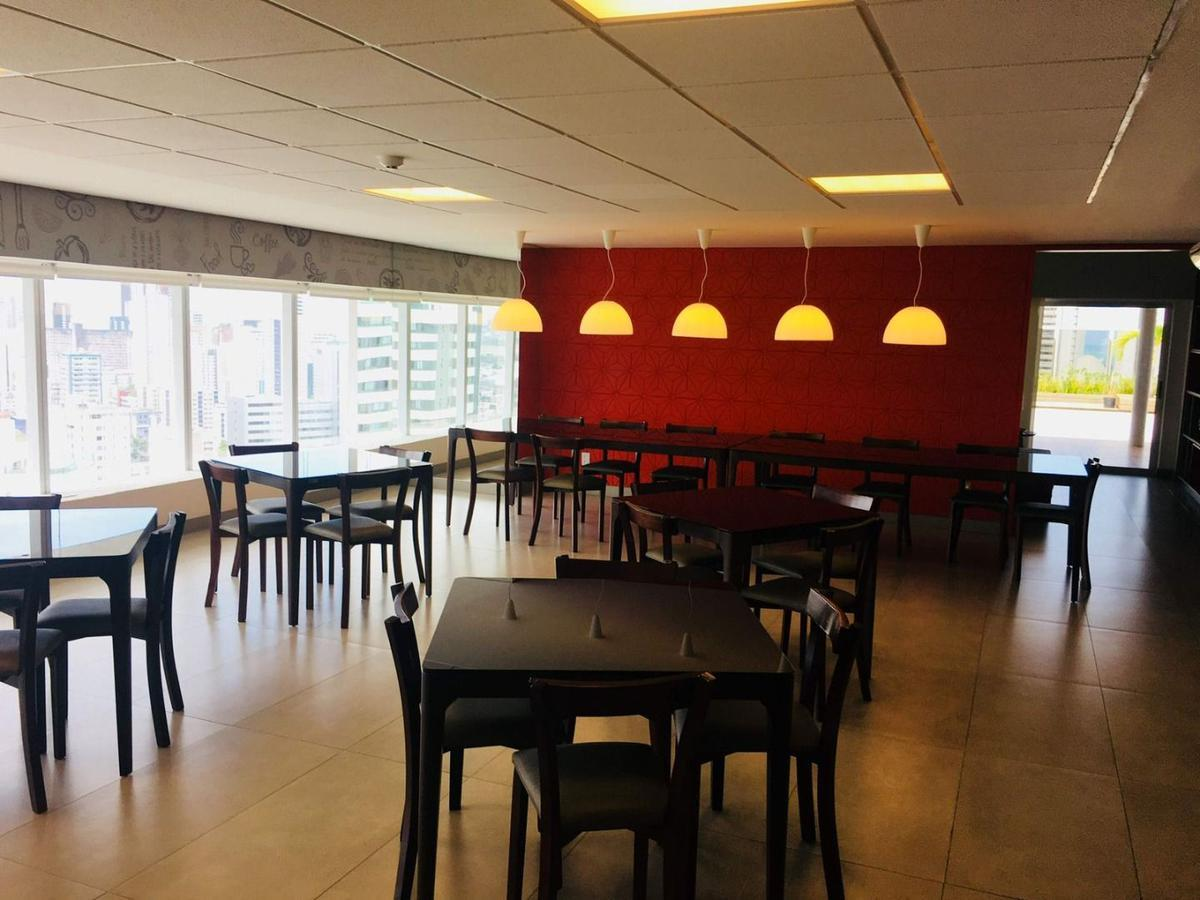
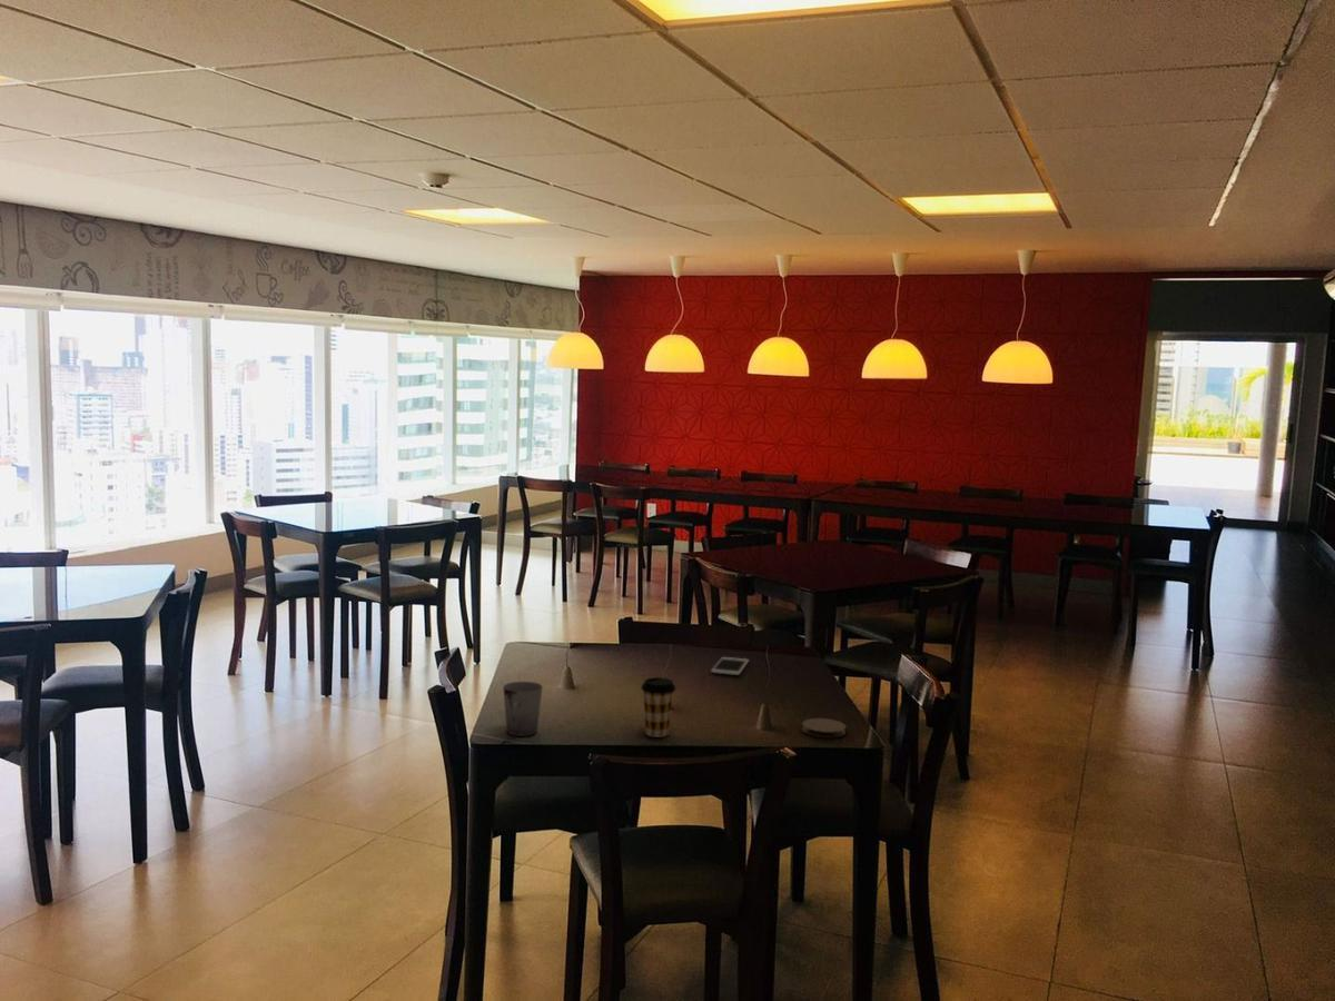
+ coaster (823, 727)
+ cell phone (730, 665)
+ coffee cup (657, 707)
+ cup (520, 711)
